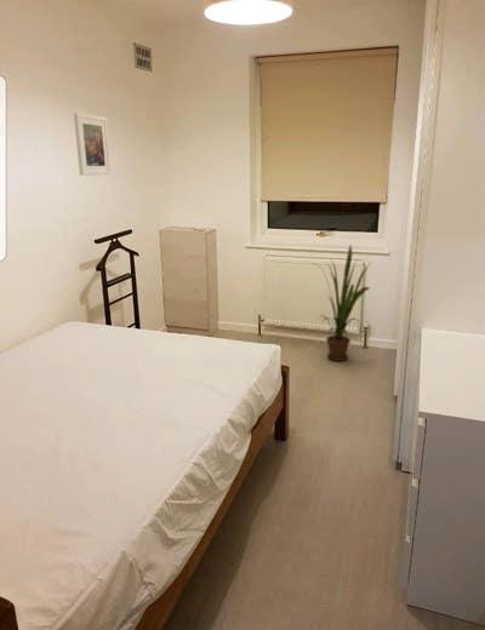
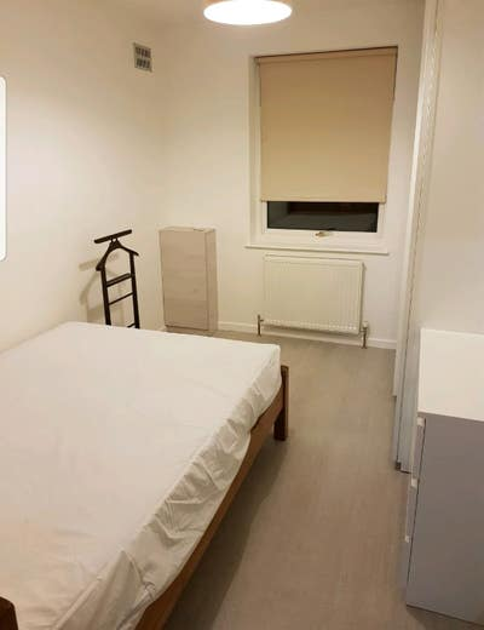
- house plant (338, 304)
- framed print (93, 145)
